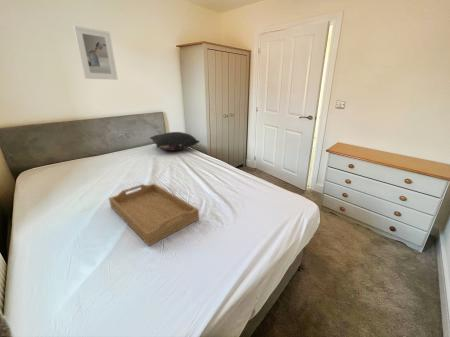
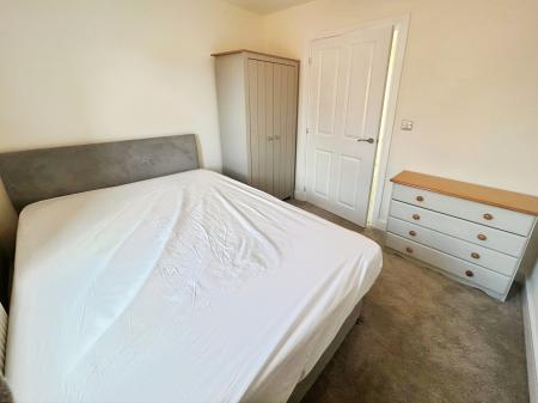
- pillow (173, 140)
- serving tray (151, 206)
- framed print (97, 54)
